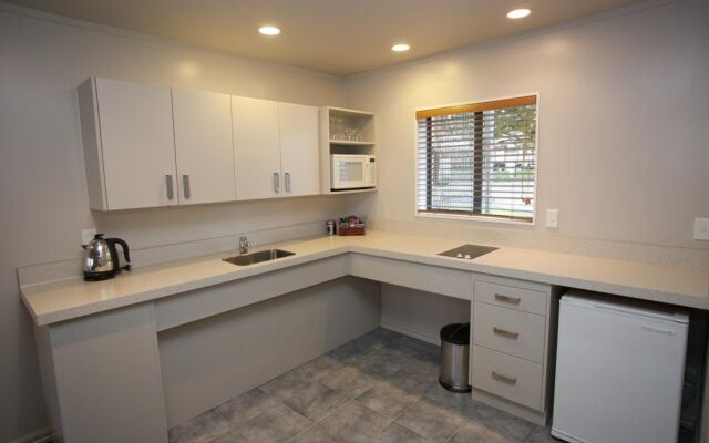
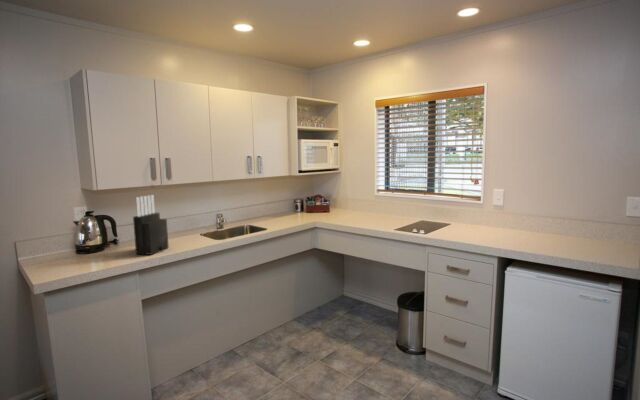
+ knife block (152, 223)
